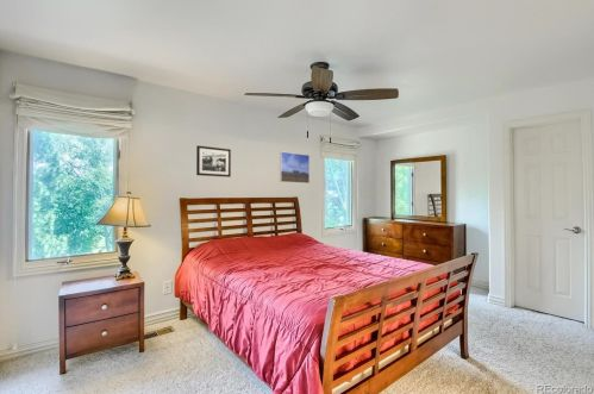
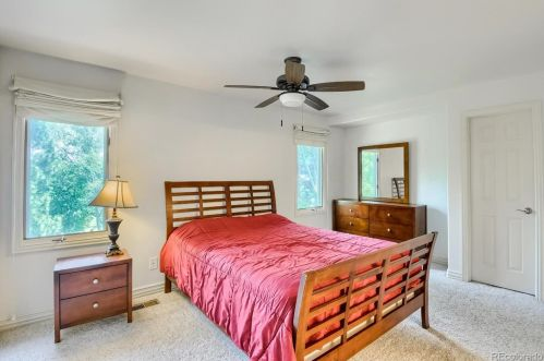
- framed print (294, 168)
- picture frame (213, 162)
